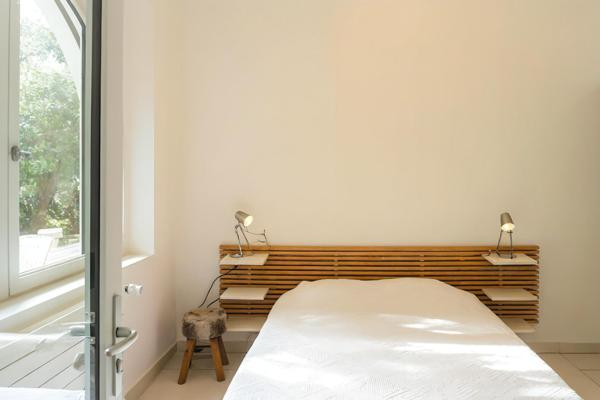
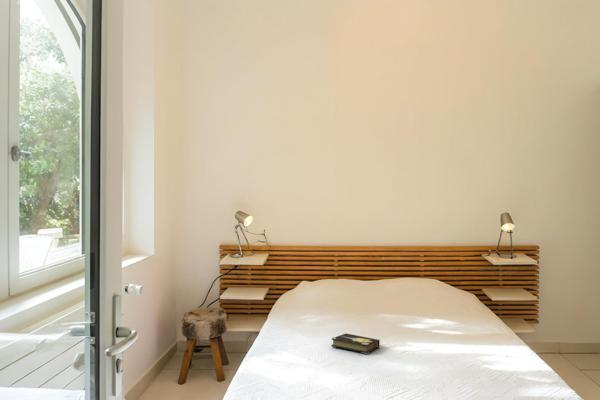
+ hardback book (355, 342)
